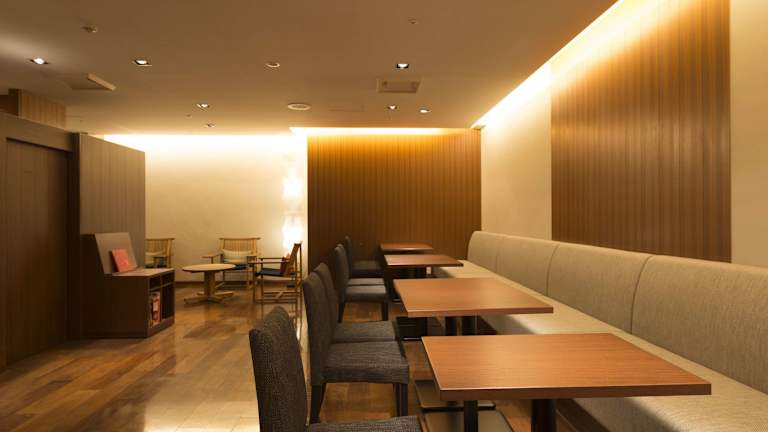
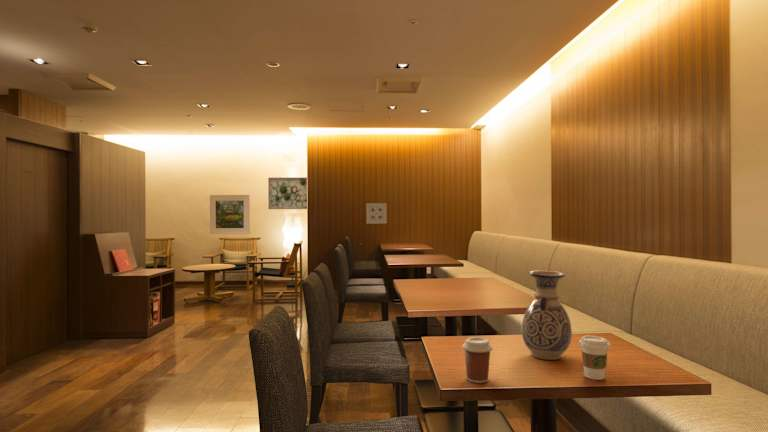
+ wall art (290, 193)
+ coffee cup (594, 357)
+ wall art (376, 213)
+ coffee cup (477, 359)
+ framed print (229, 214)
+ vase (546, 314)
